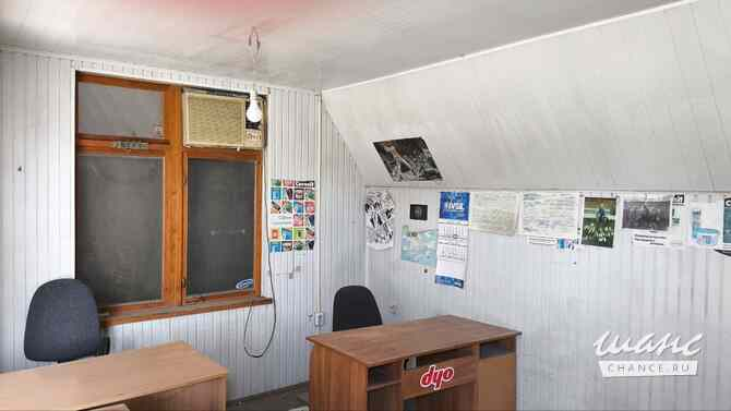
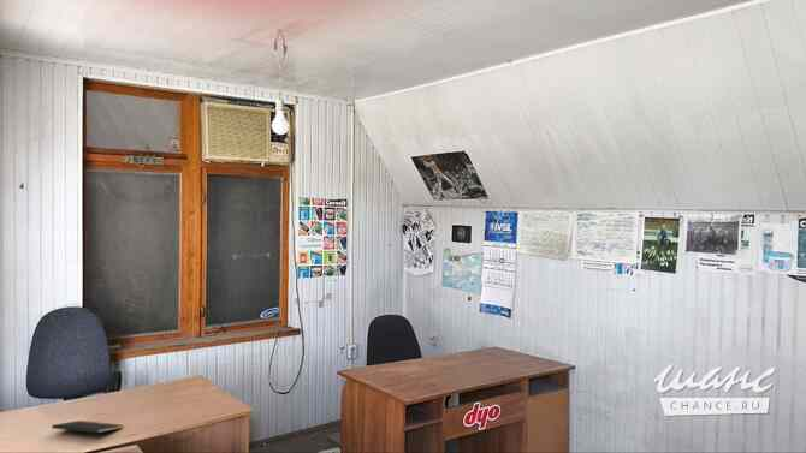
+ notepad (88, 427)
